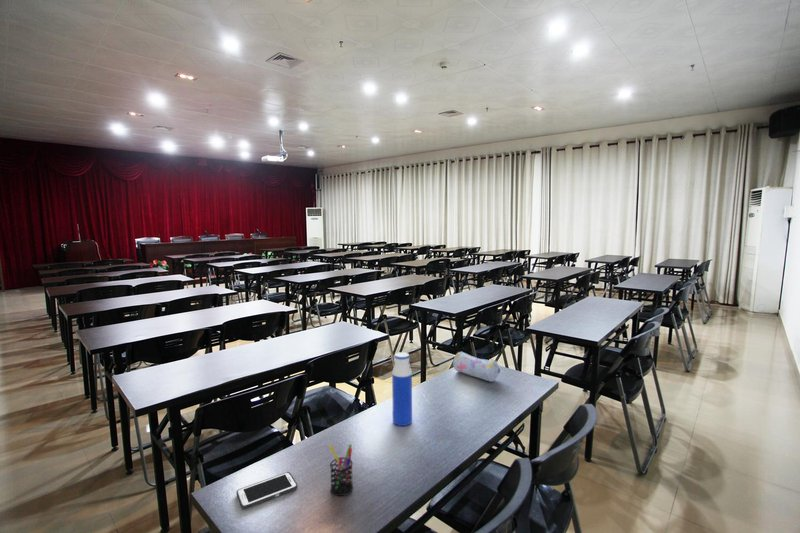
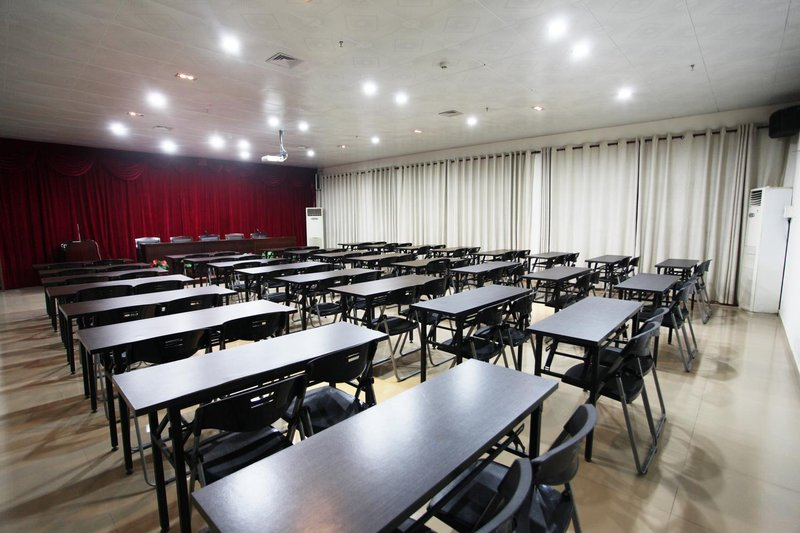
- water bottle (402, 388)
- cell phone (267, 489)
- pen holder (343, 465)
- pencil case (475, 366)
